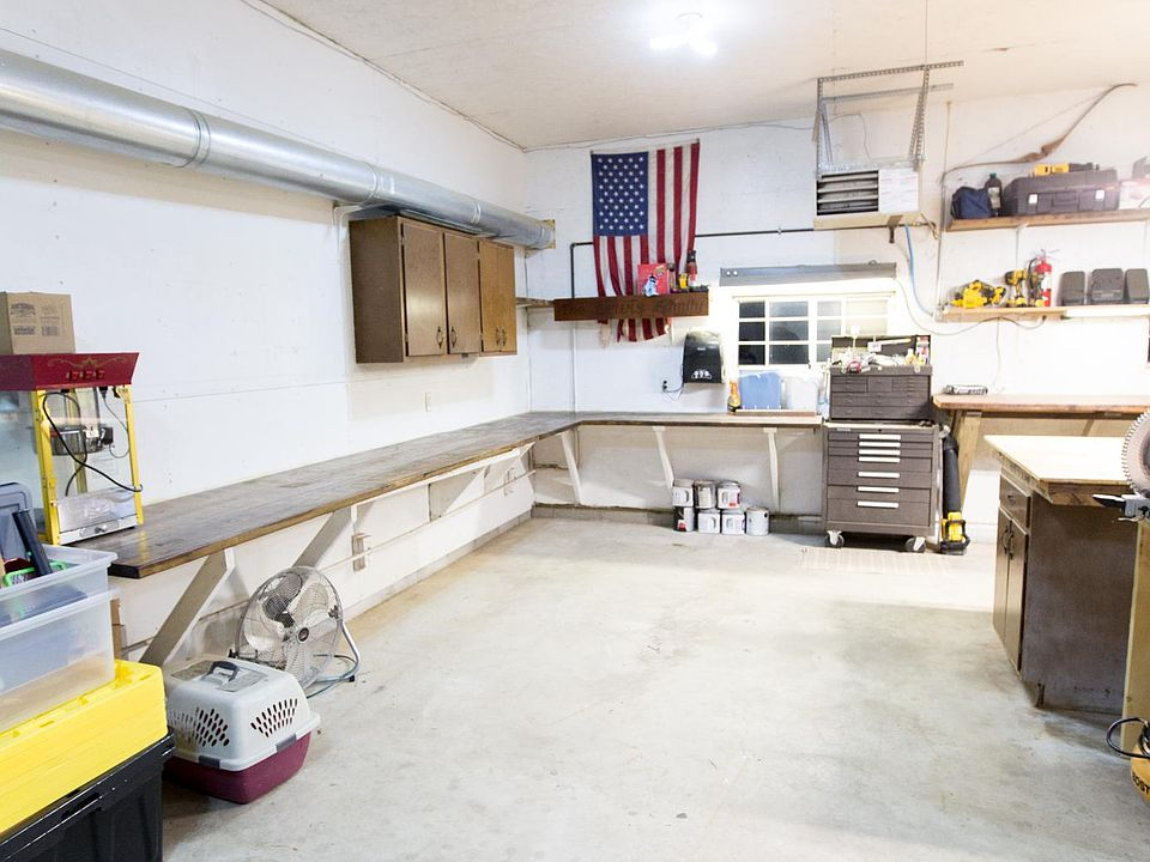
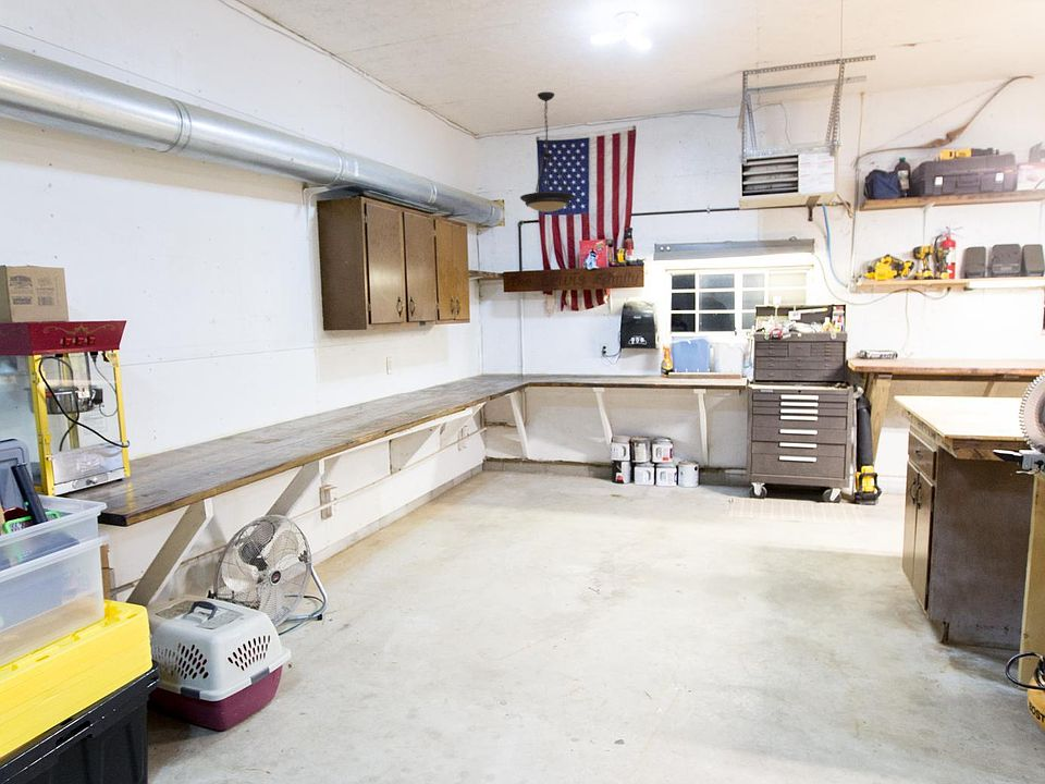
+ light fixture (546, 154)
